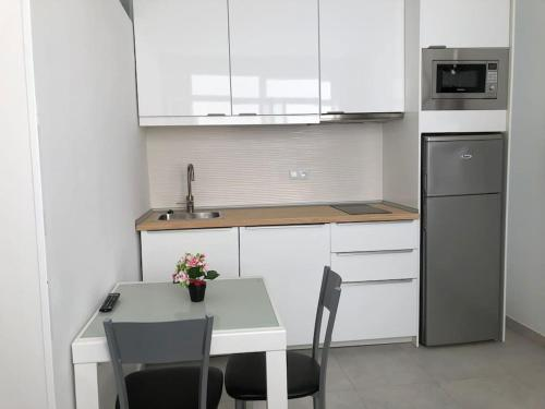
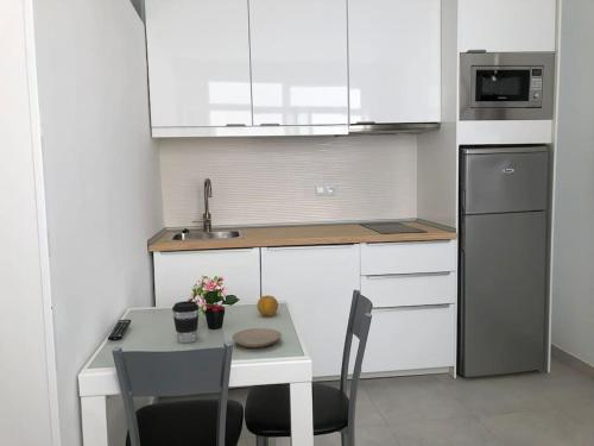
+ coffee cup (185, 321)
+ fruit (267, 306)
+ plate (257, 339)
